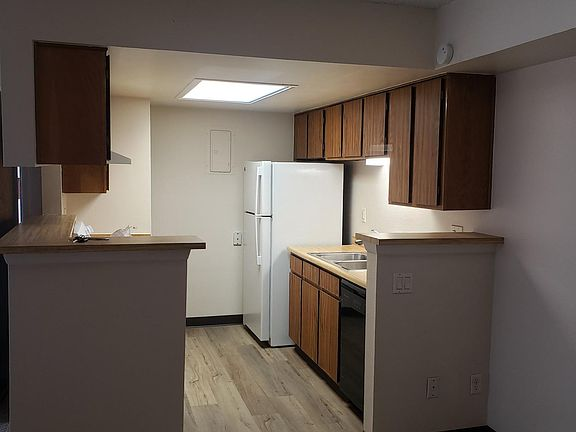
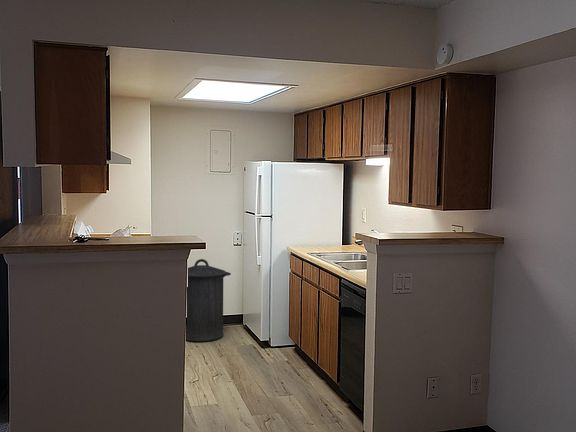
+ trash can (201, 297)
